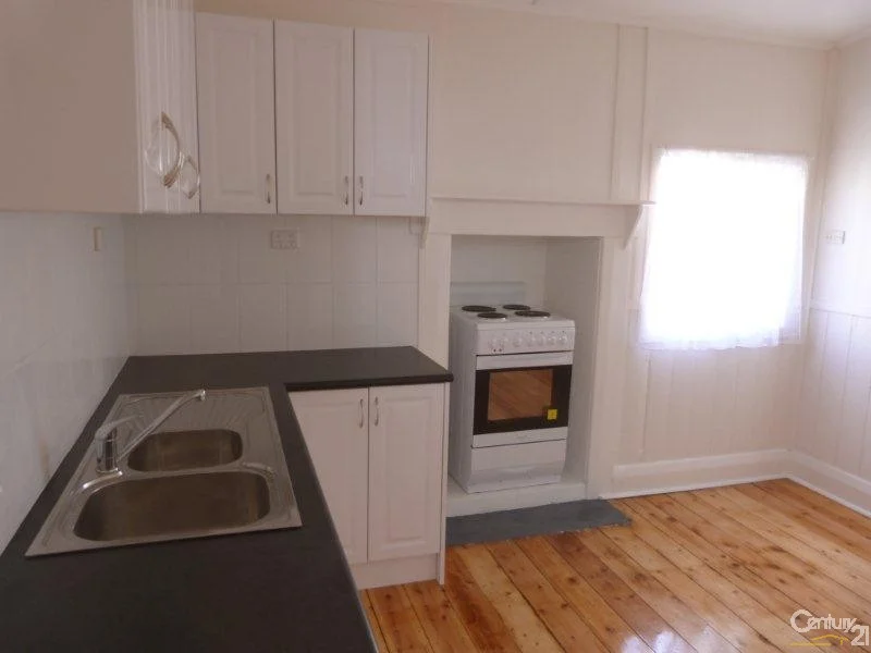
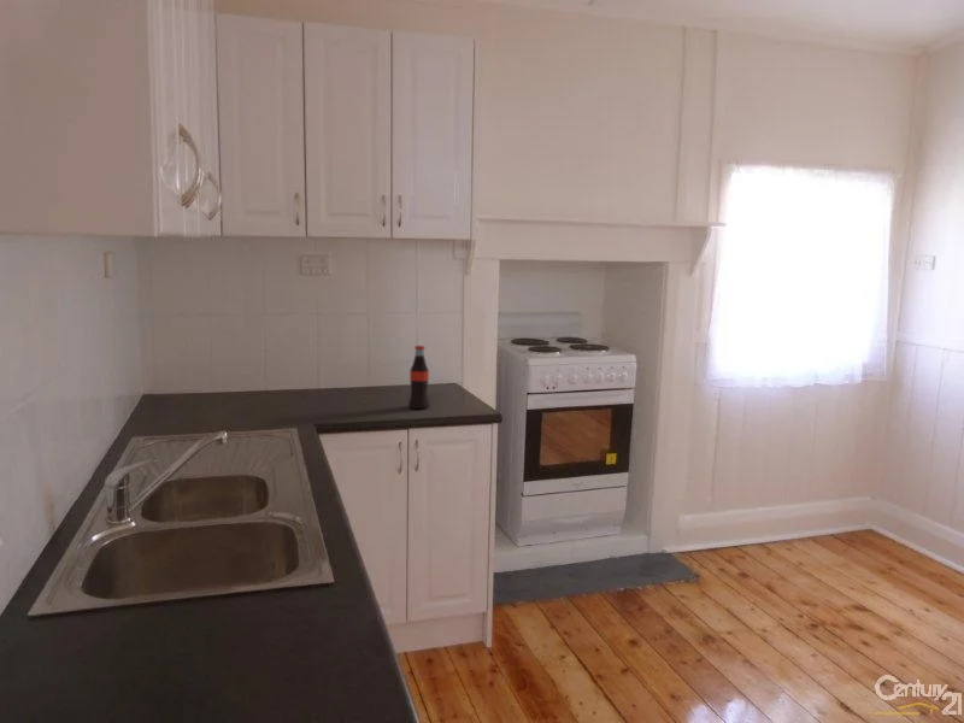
+ bottle (418, 376)
